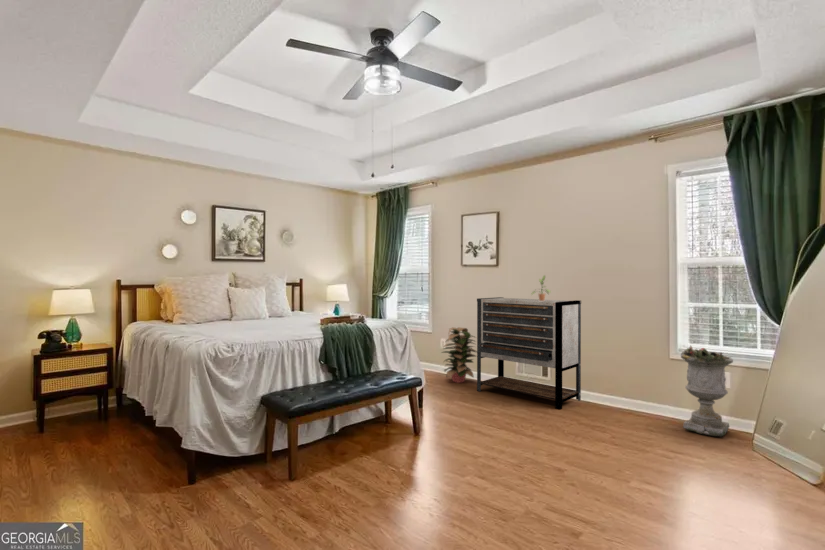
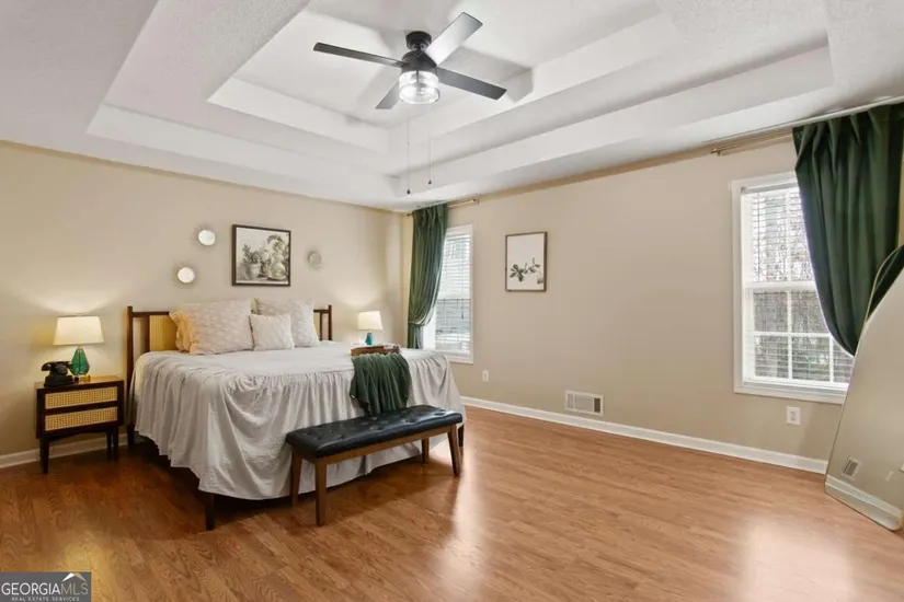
- potted plant (542, 288)
- decorative plant (459, 354)
- dresser (523, 347)
- planter (706, 388)
